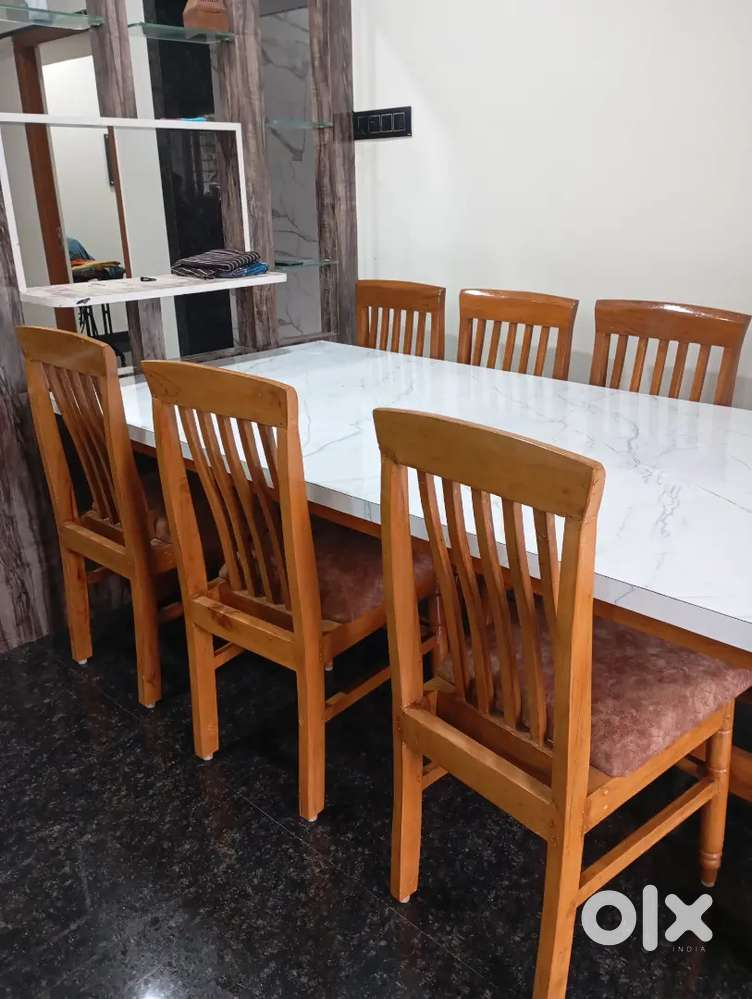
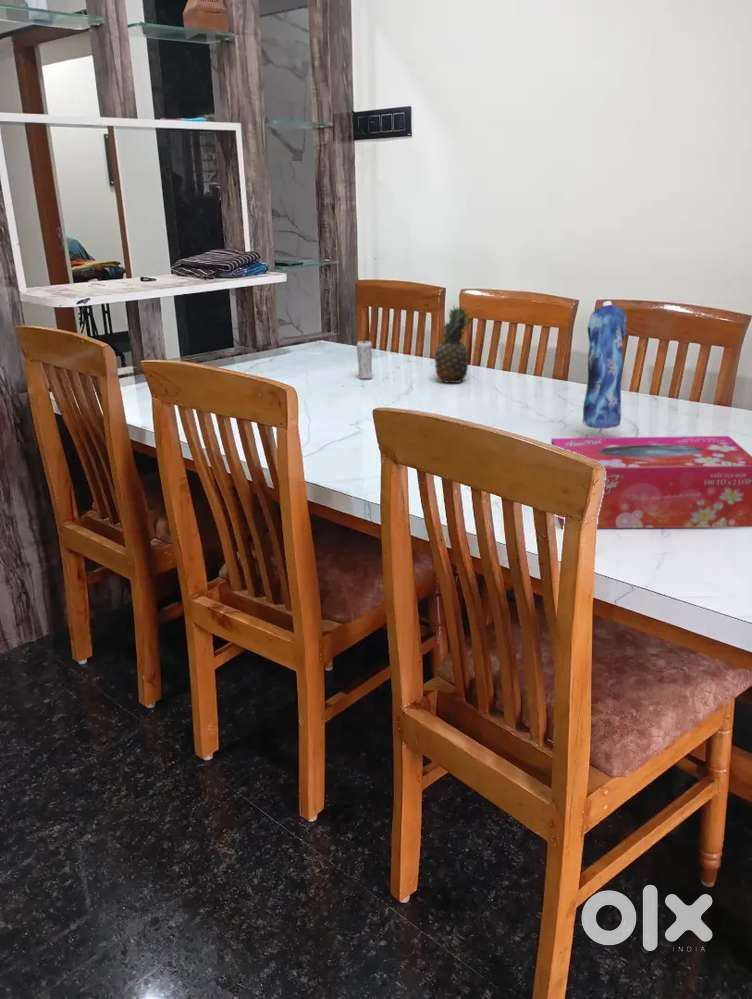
+ candle (364, 355)
+ fruit (452, 343)
+ dress (604, 373)
+ tissue box (647, 480)
